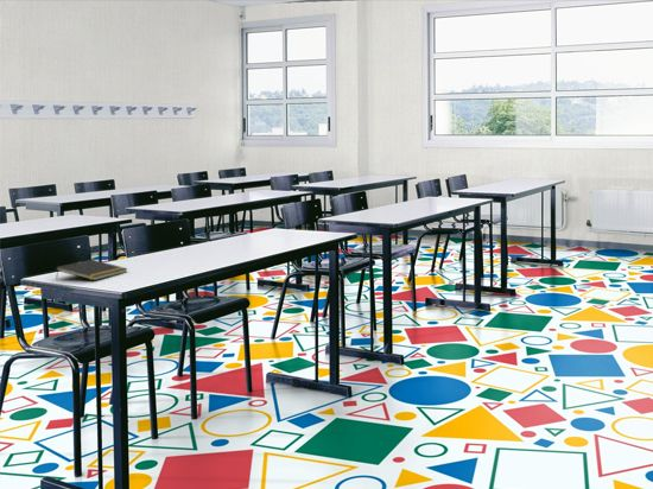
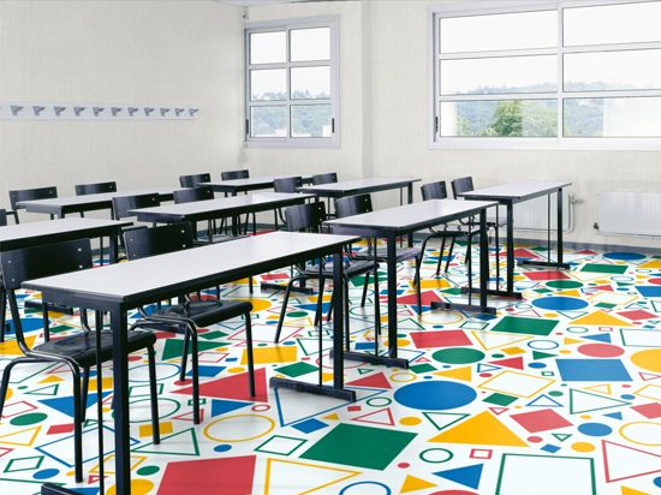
- notepad (93, 269)
